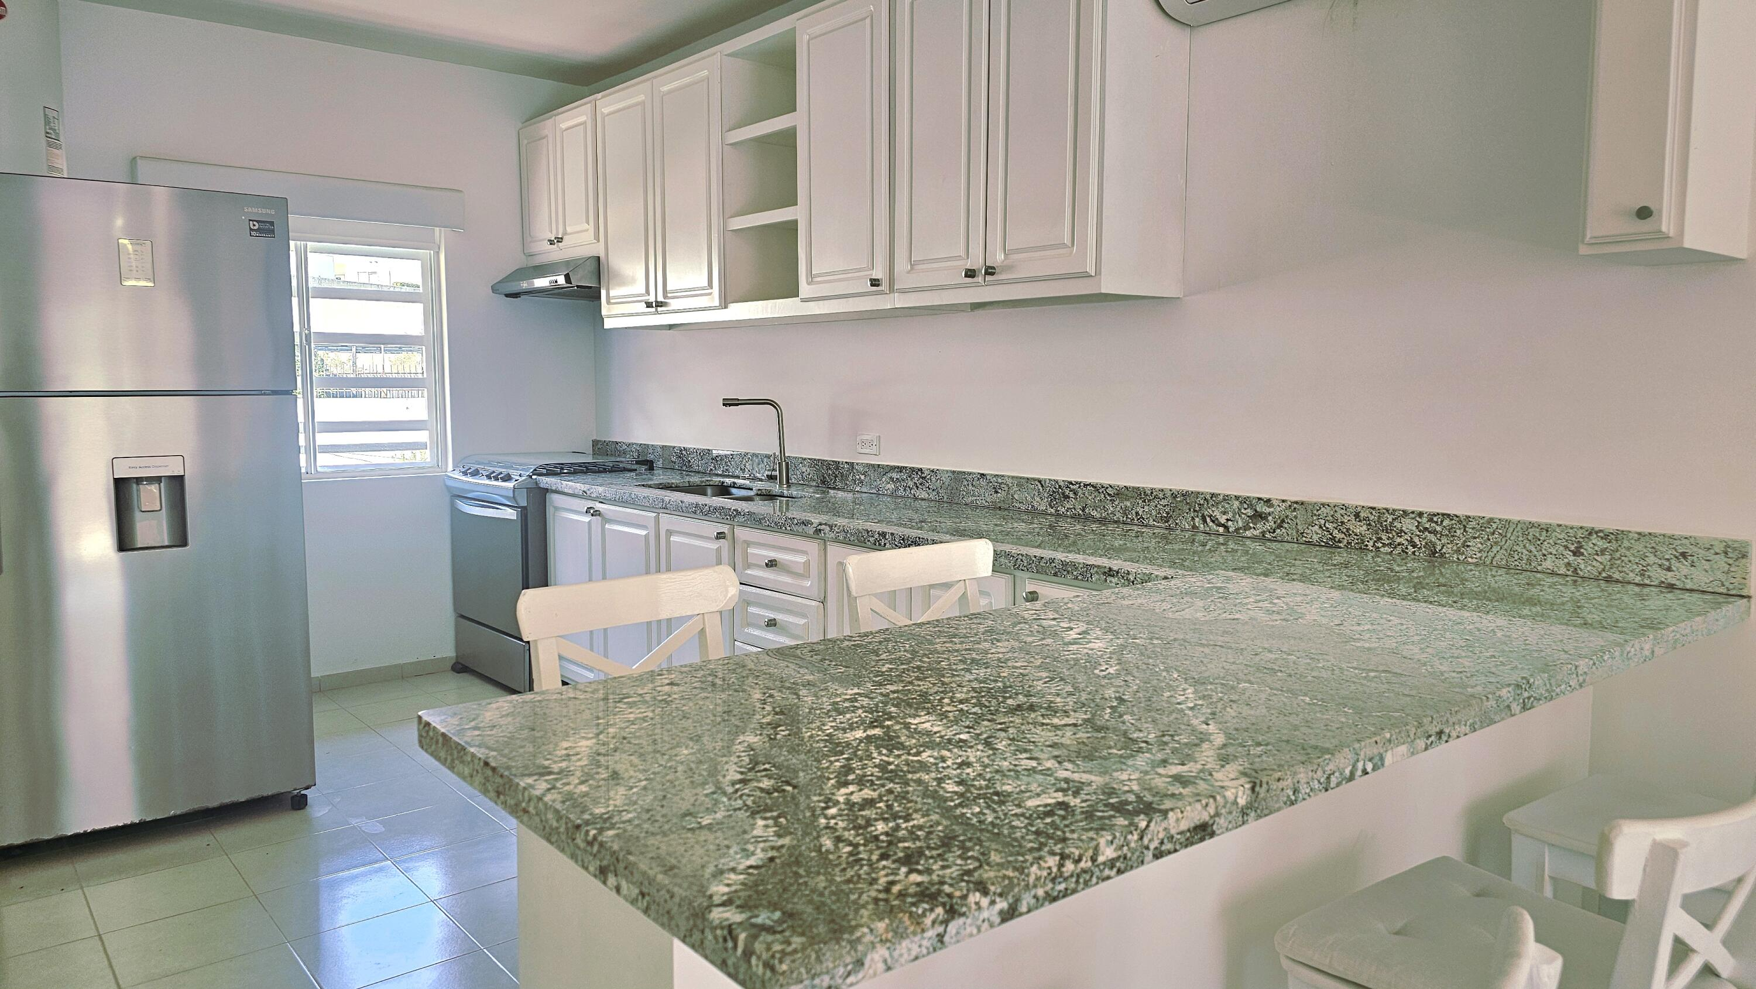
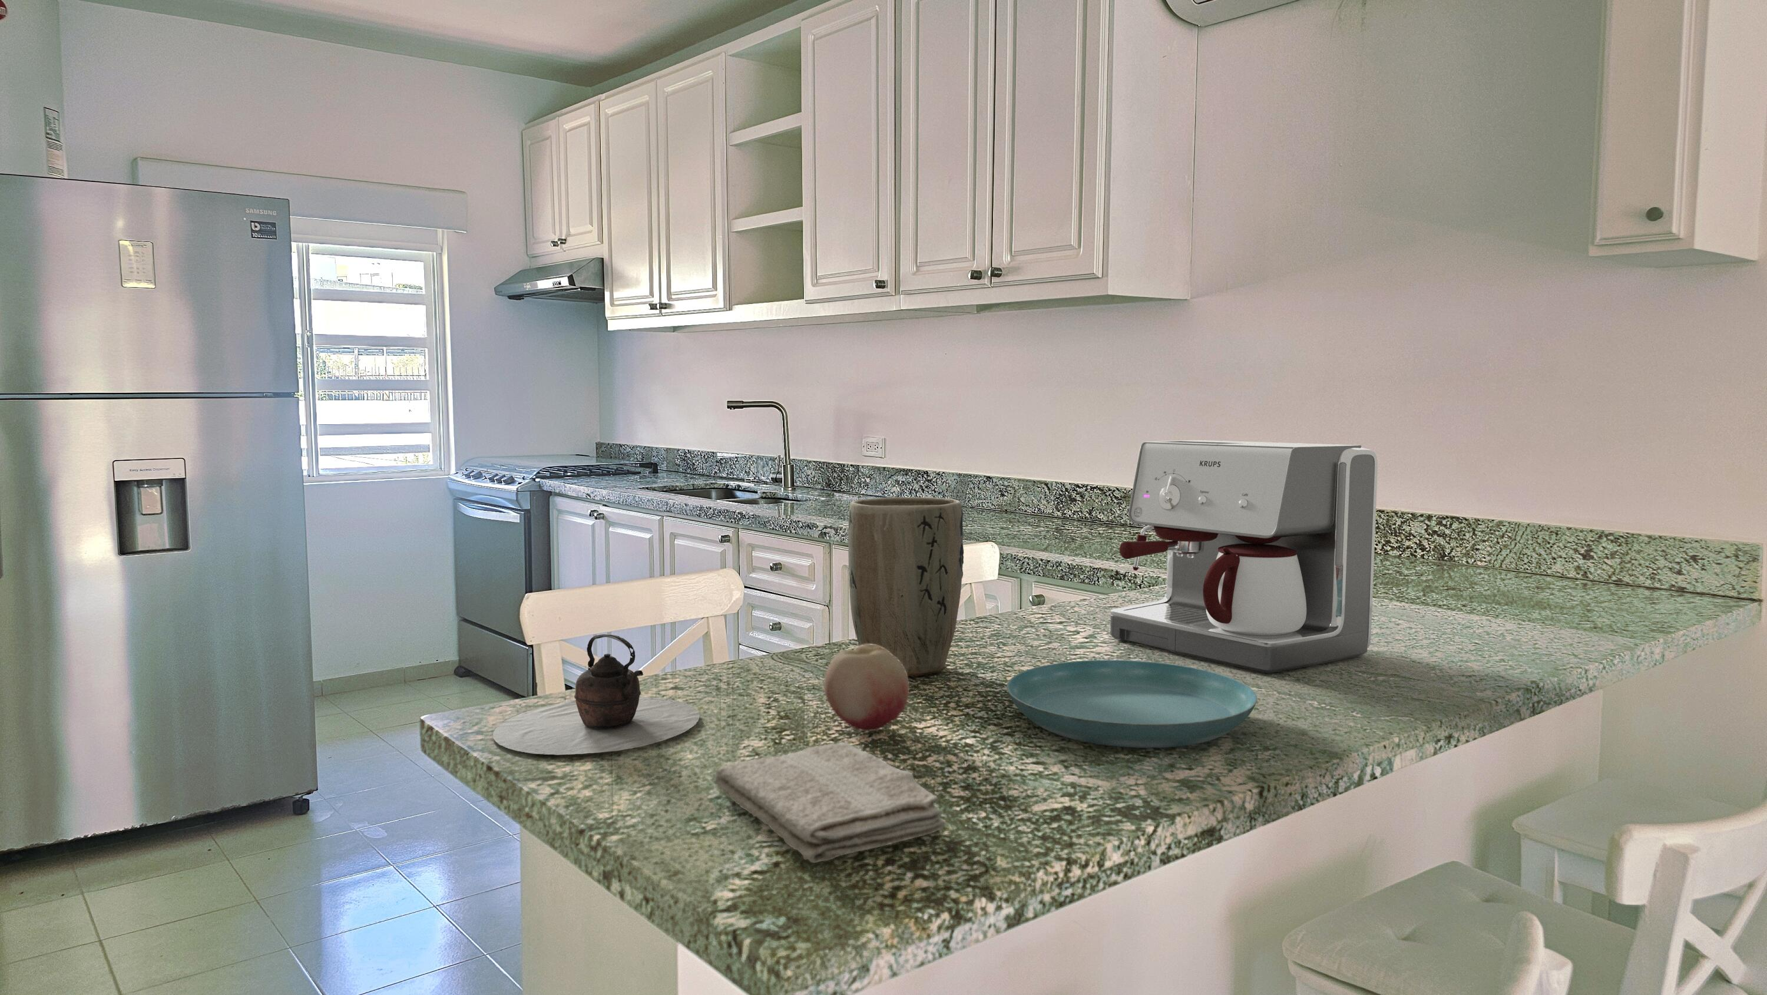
+ washcloth (825, 792)
+ coffee maker (1238, 545)
+ plant pot (905, 585)
+ teapot (598, 680)
+ fruit (865, 688)
+ saucer (1129, 703)
